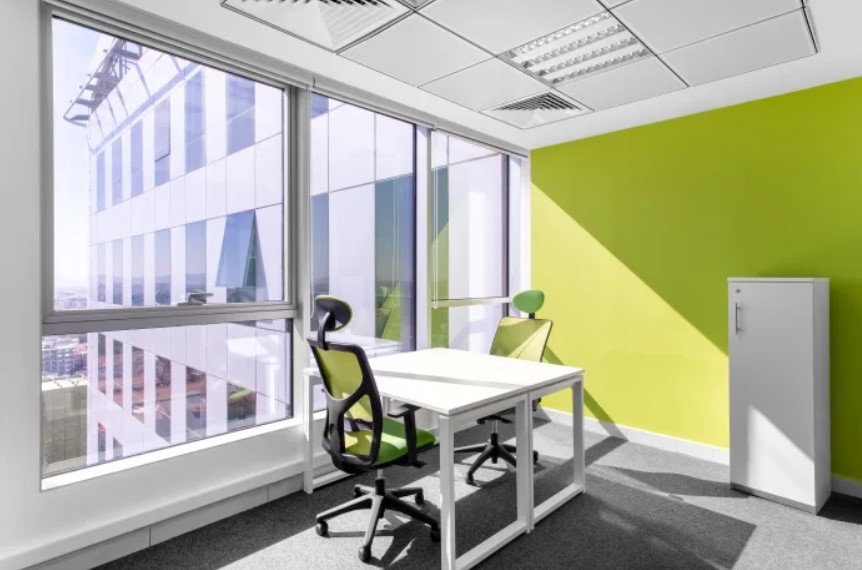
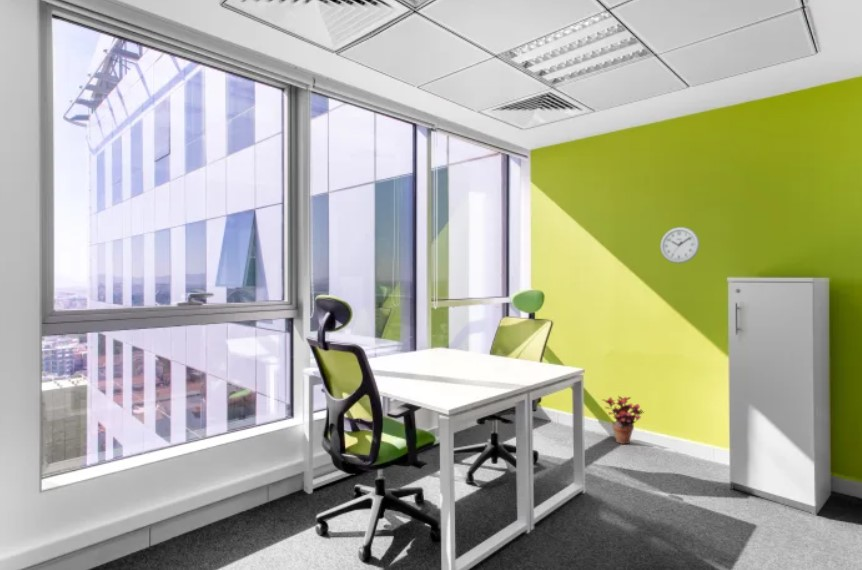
+ wall clock (678, 245)
+ potted plant (624, 420)
